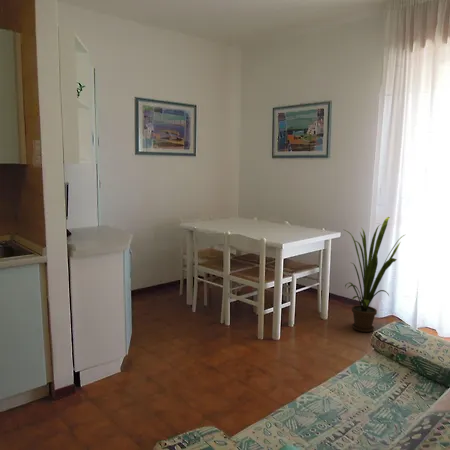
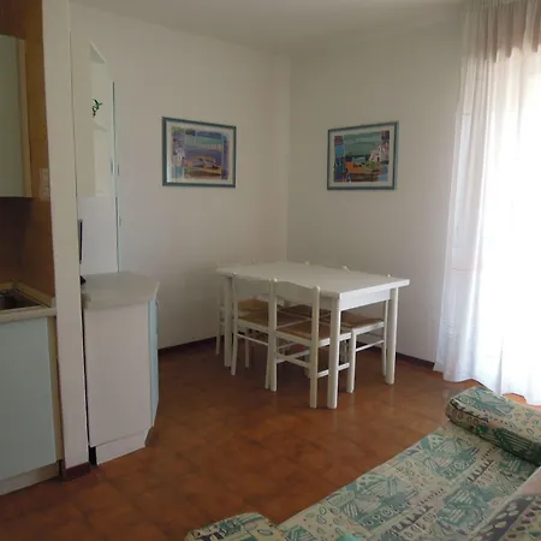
- house plant (367, 273)
